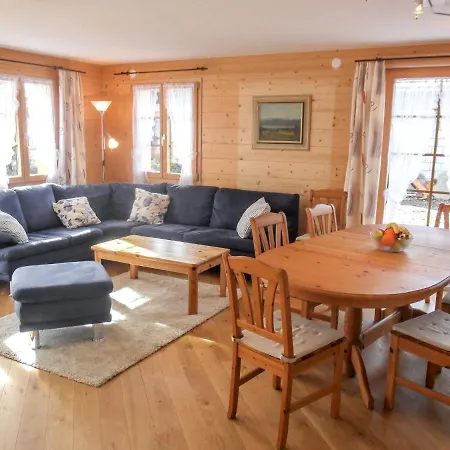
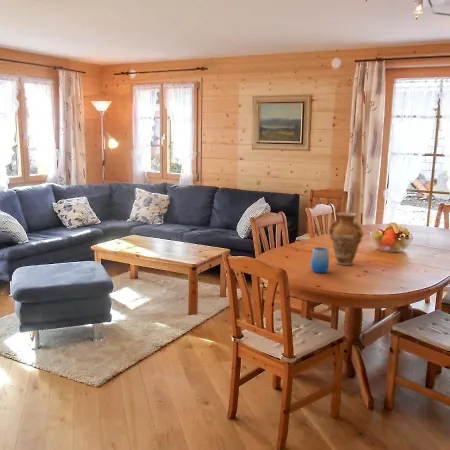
+ vase (346, 238)
+ cup (320, 259)
